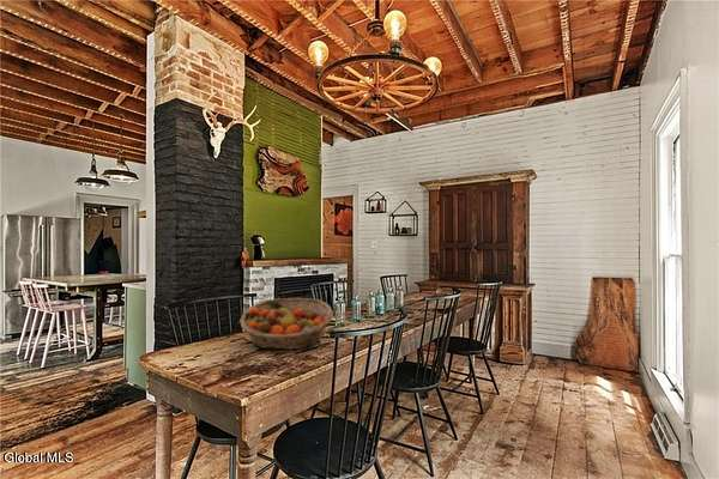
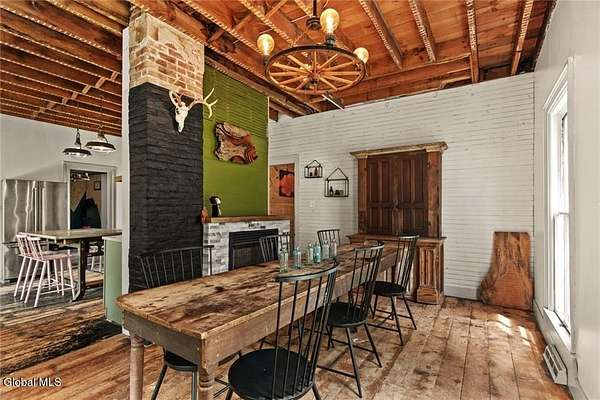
- fruit basket (286, 322)
